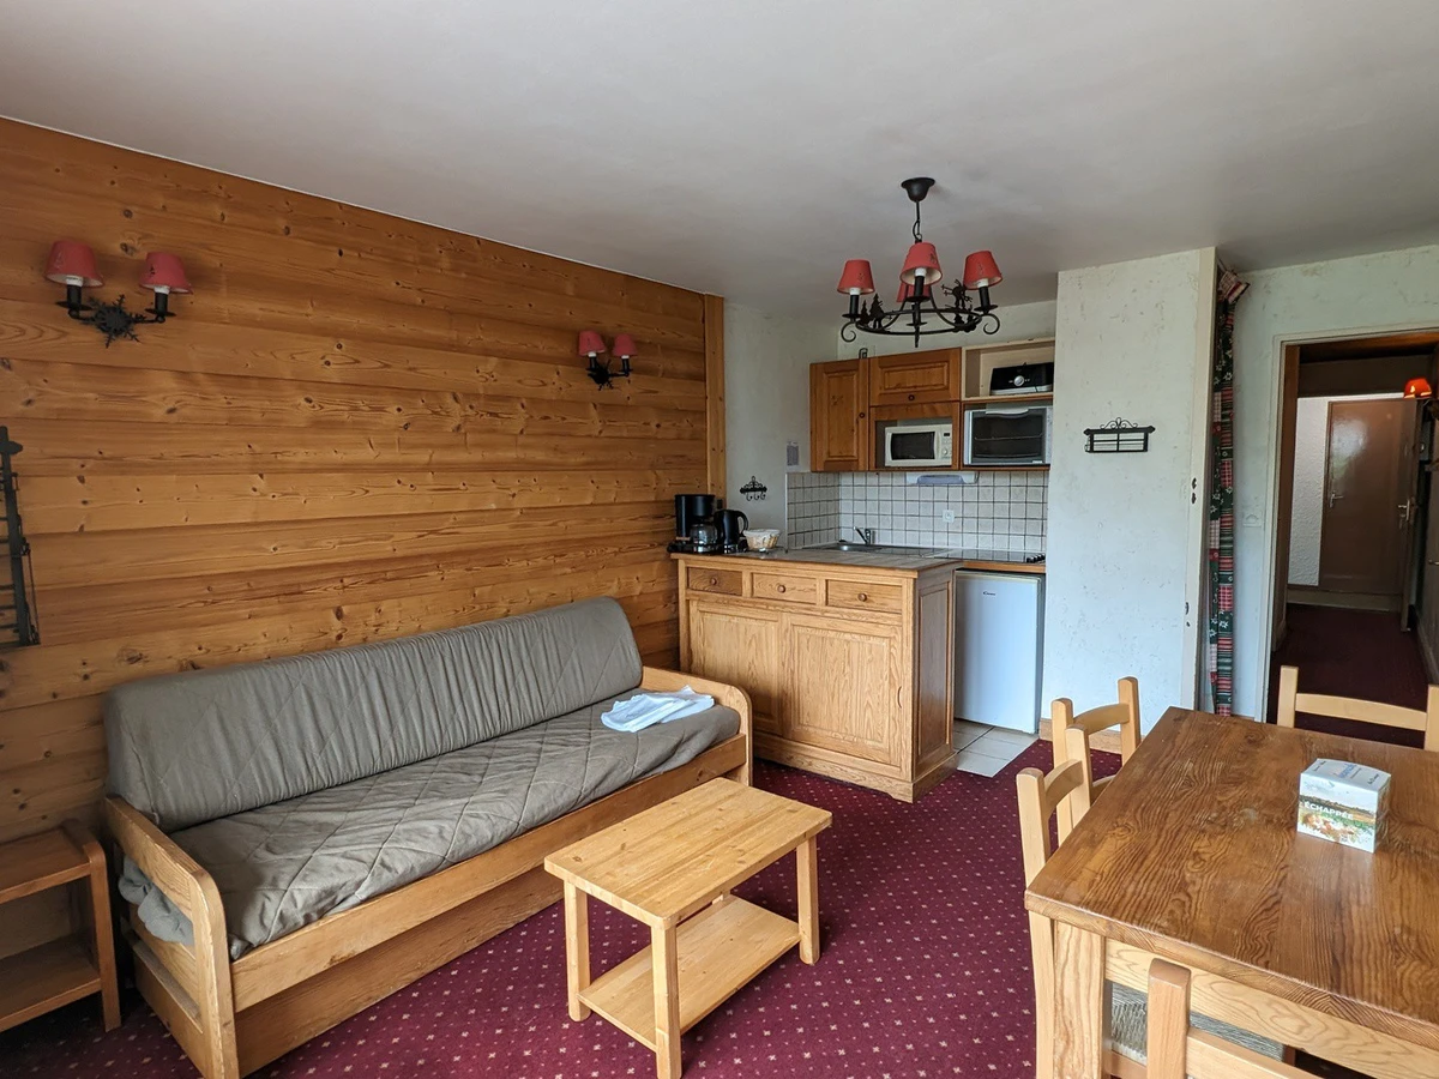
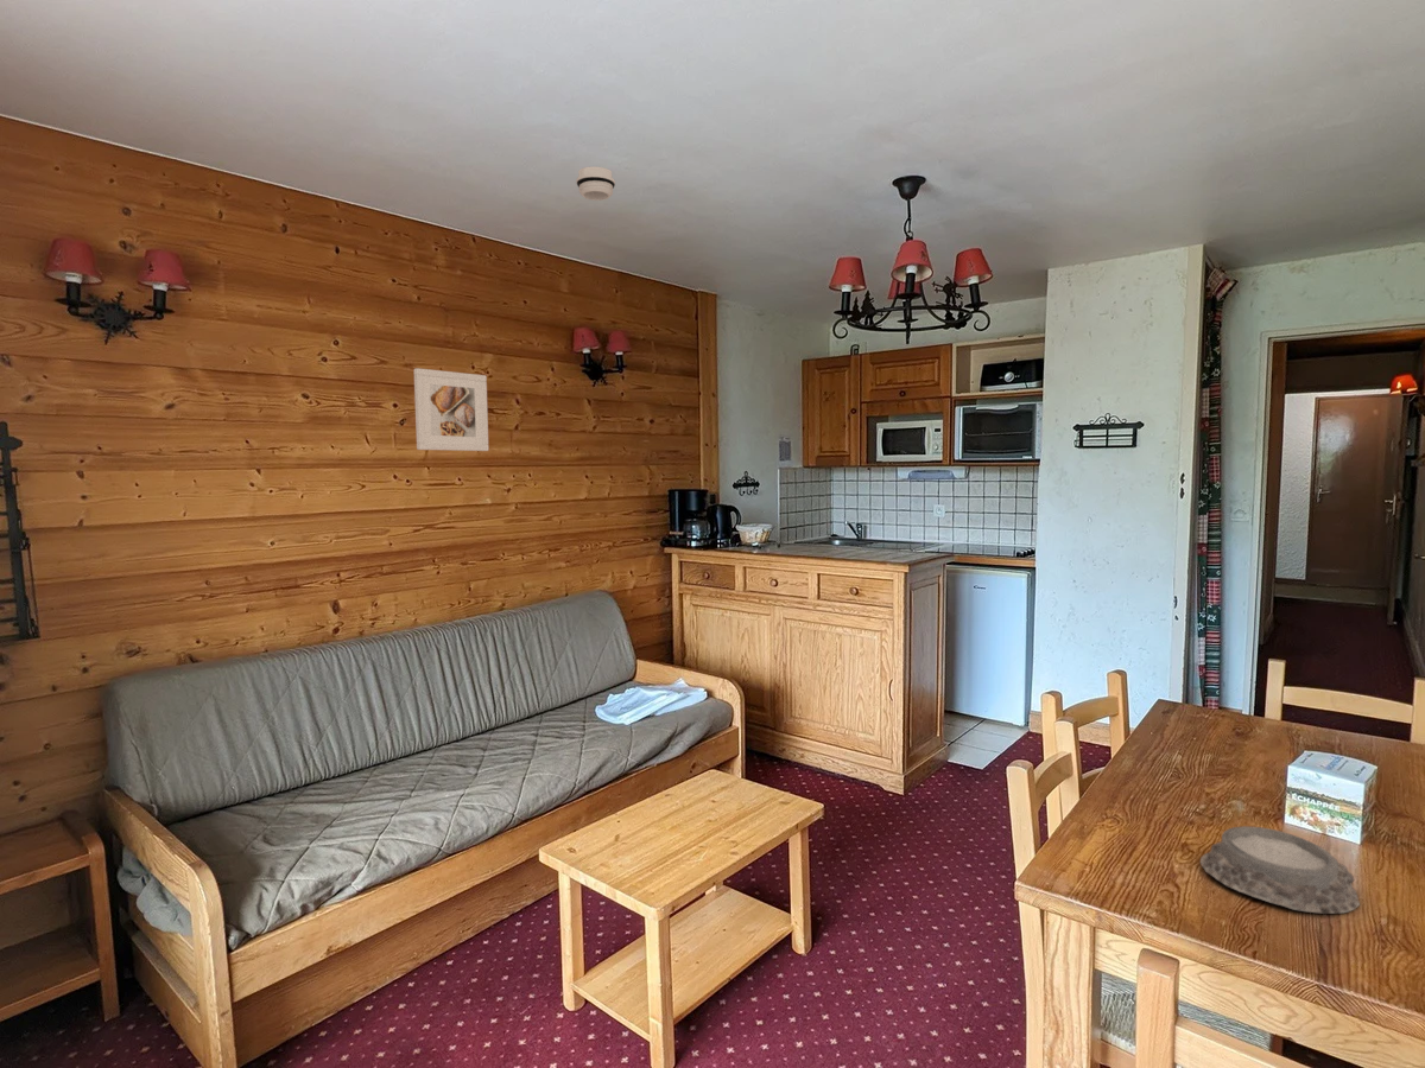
+ smoke detector (595, 184)
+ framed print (452, 411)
+ mortar (1277, 863)
